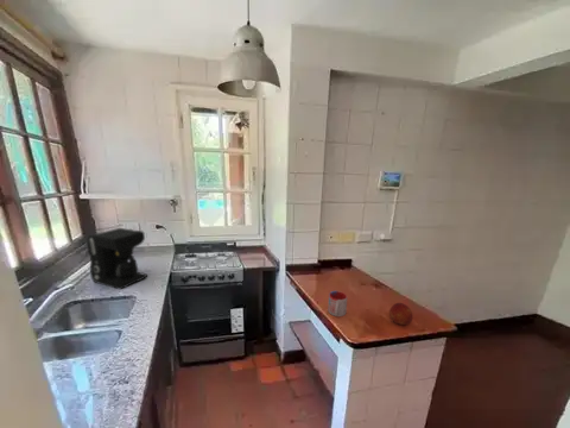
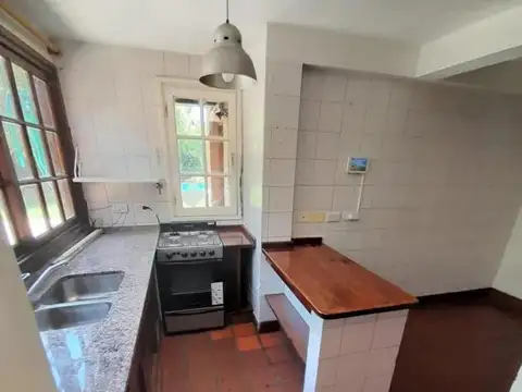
- mug (337, 304)
- fruit (400, 313)
- coffee maker (119, 257)
